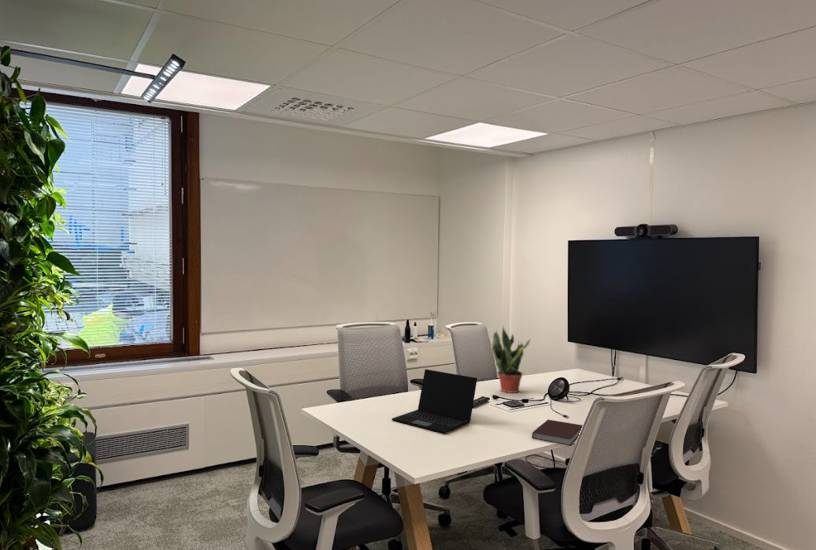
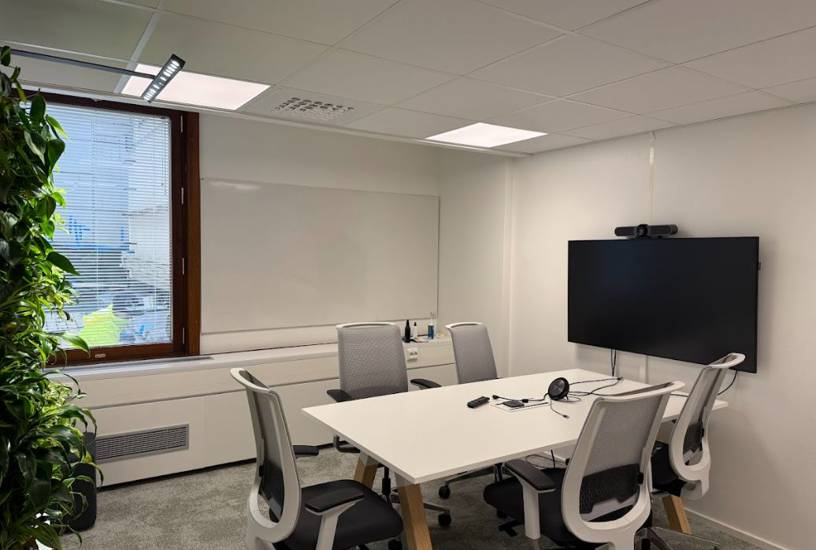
- potted plant (514, 357)
- notebook (558, 431)
- laptop (434, 399)
